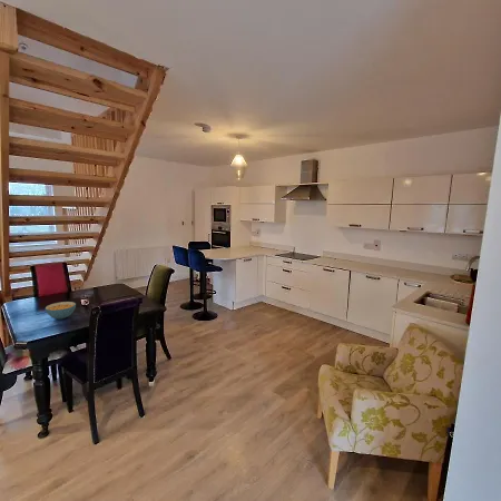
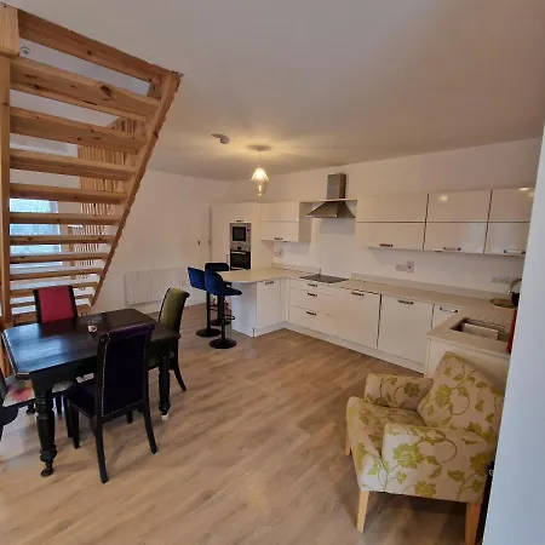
- cereal bowl (61, 312)
